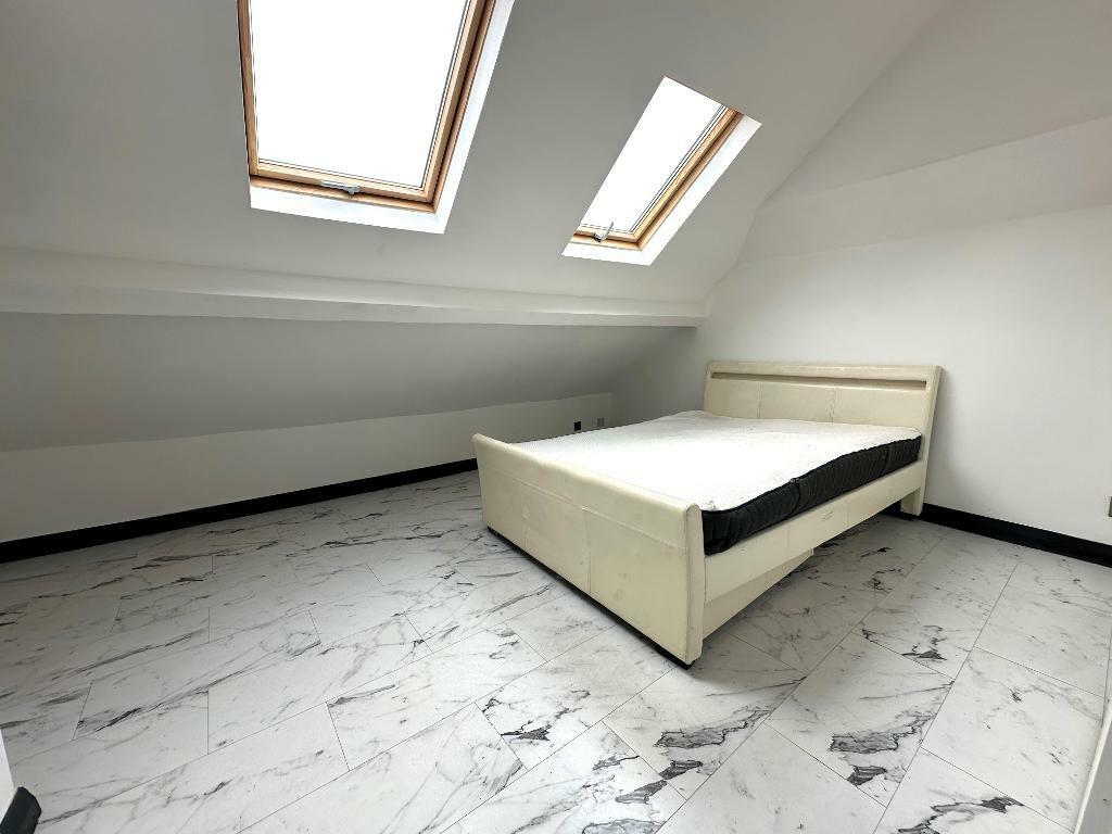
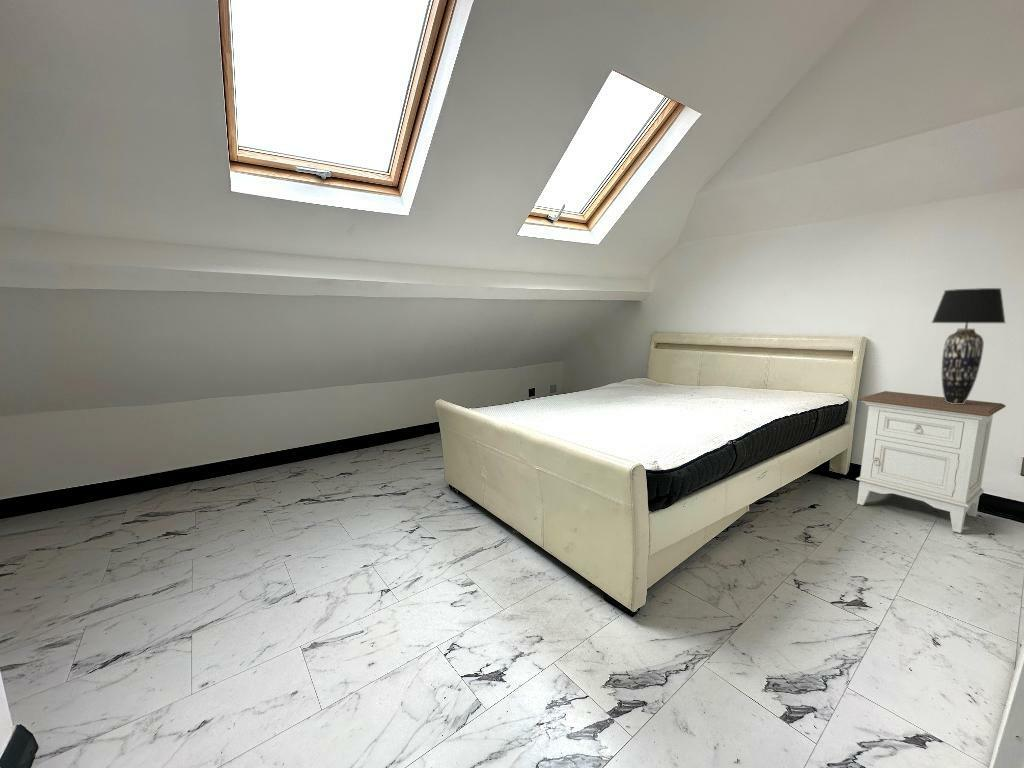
+ nightstand (921, 456)
+ table lamp (963, 347)
